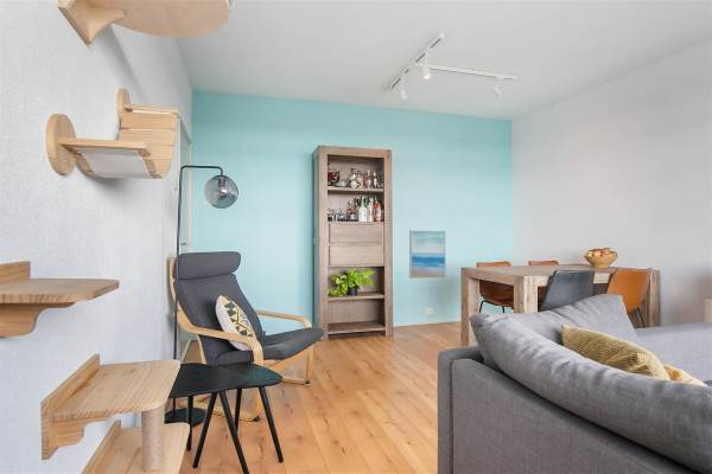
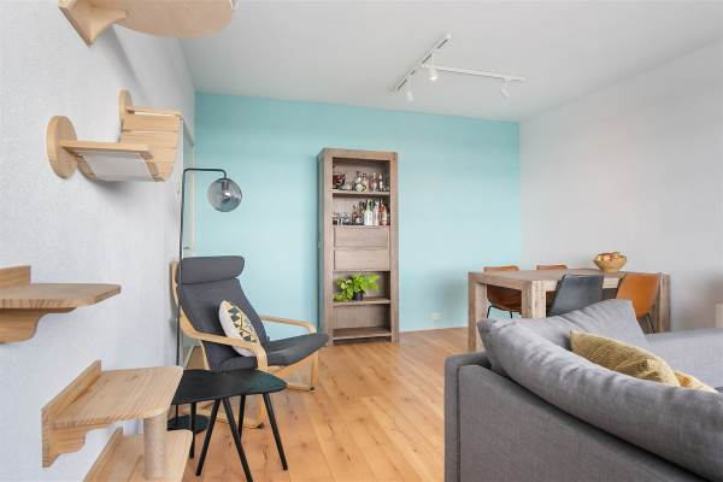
- wall art (427, 254)
